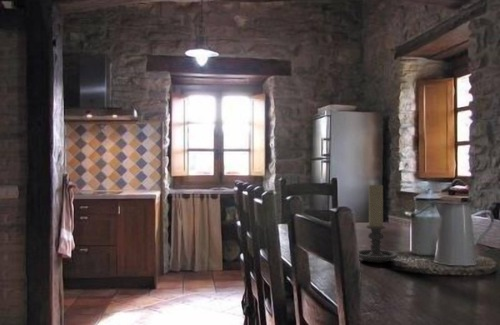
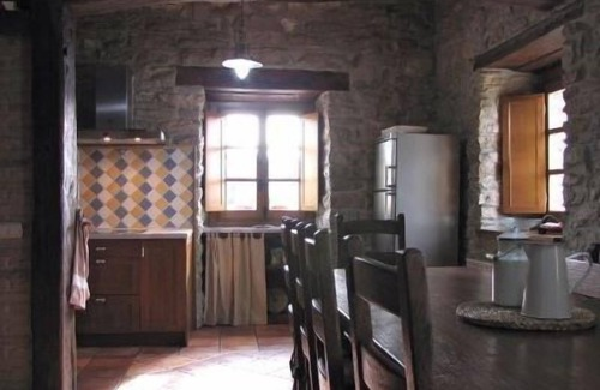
- candle holder (375, 221)
